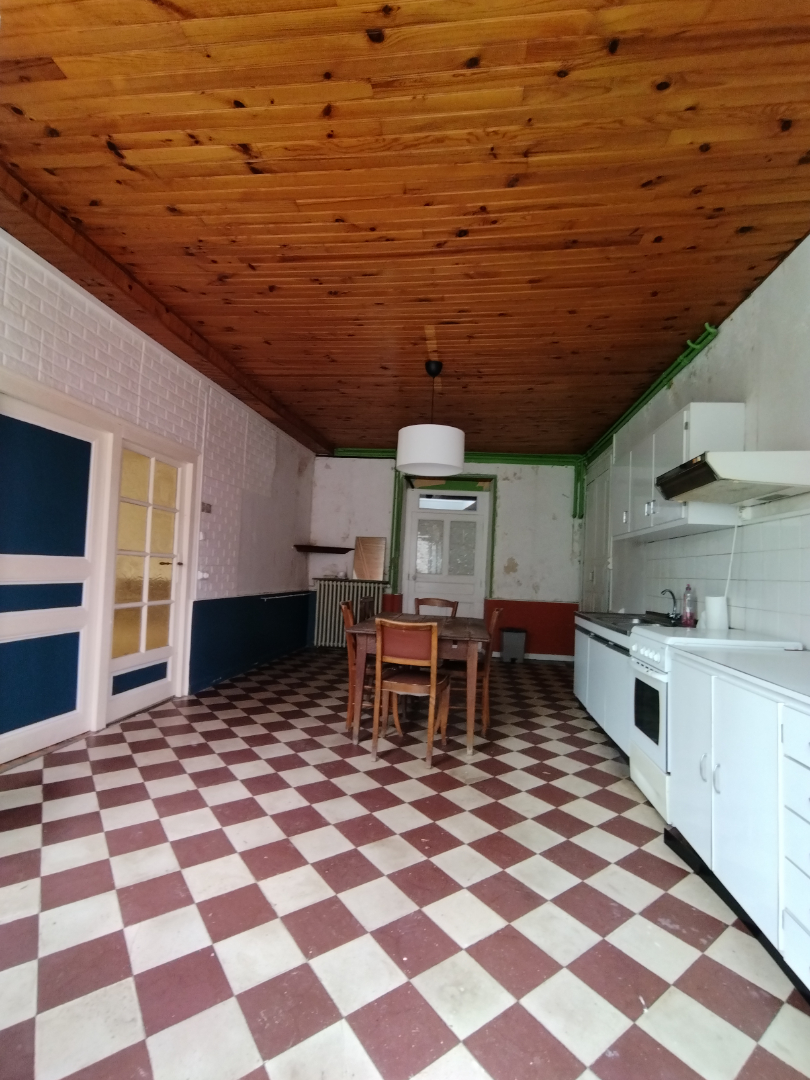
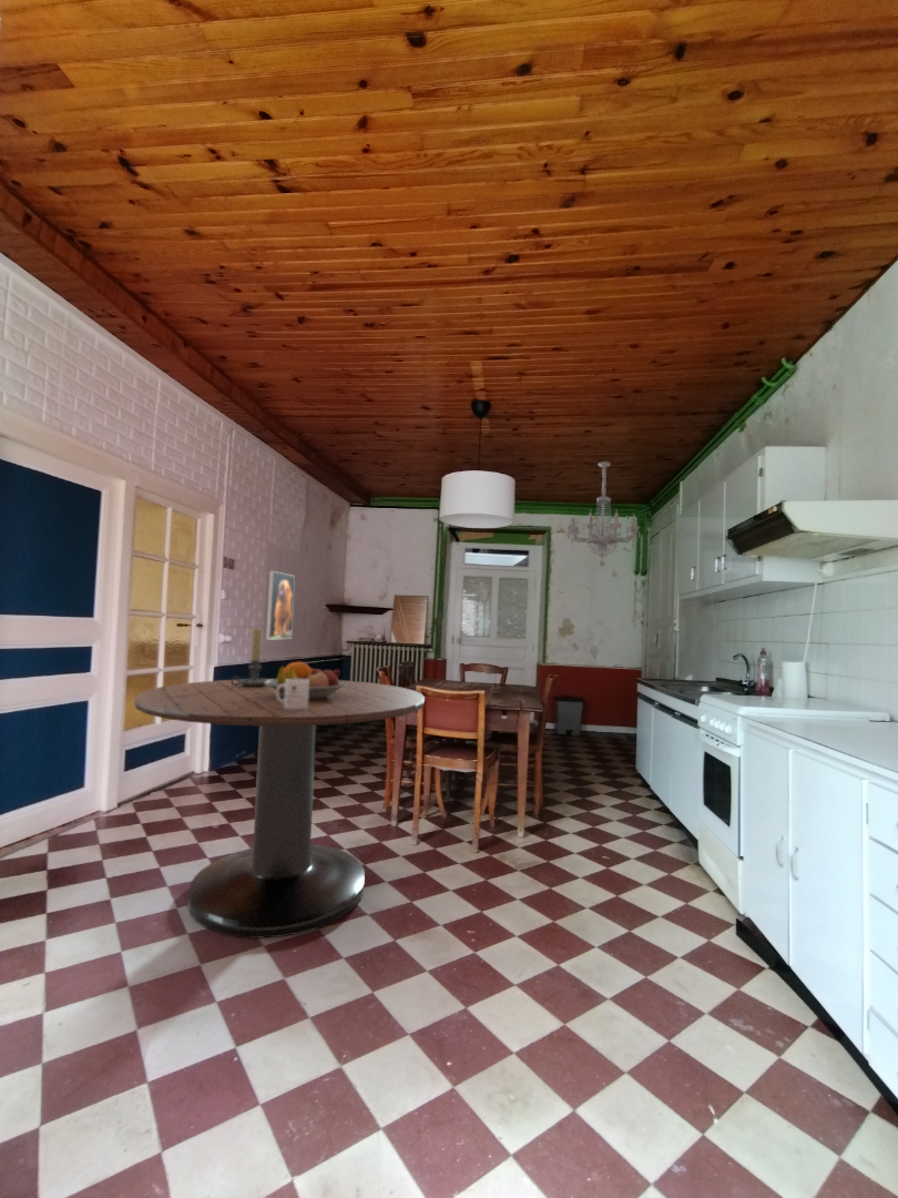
+ chandelier (603, 515)
+ dining table (285, 791)
+ mug (292, 693)
+ candle holder (252, 656)
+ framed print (280, 606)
+ fruit bowl (306, 678)
